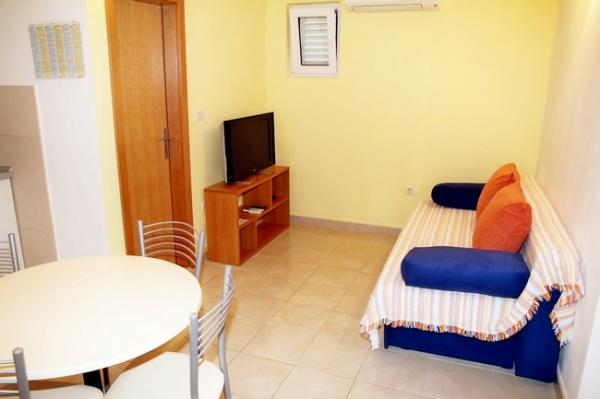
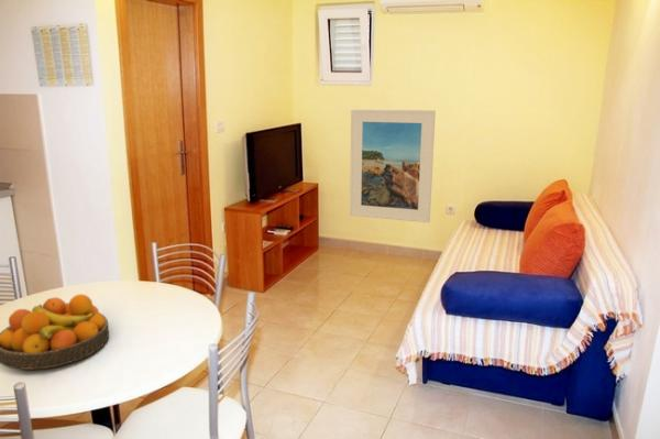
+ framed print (389, 165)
+ fruit bowl (52, 323)
